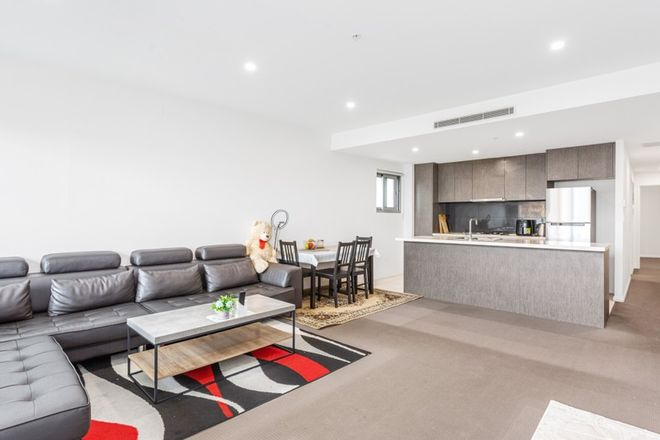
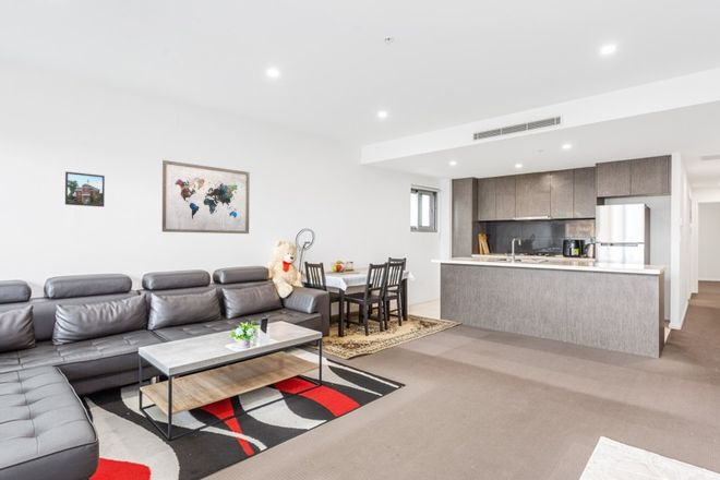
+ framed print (85, 189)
+ wall art (208, 200)
